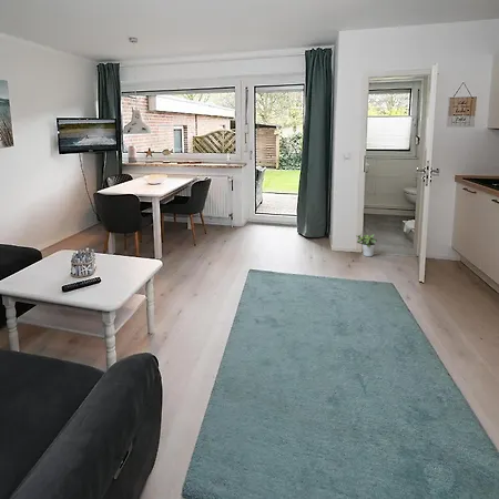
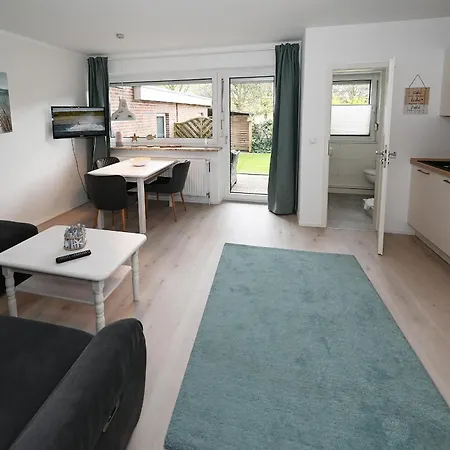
- potted plant (366, 244)
